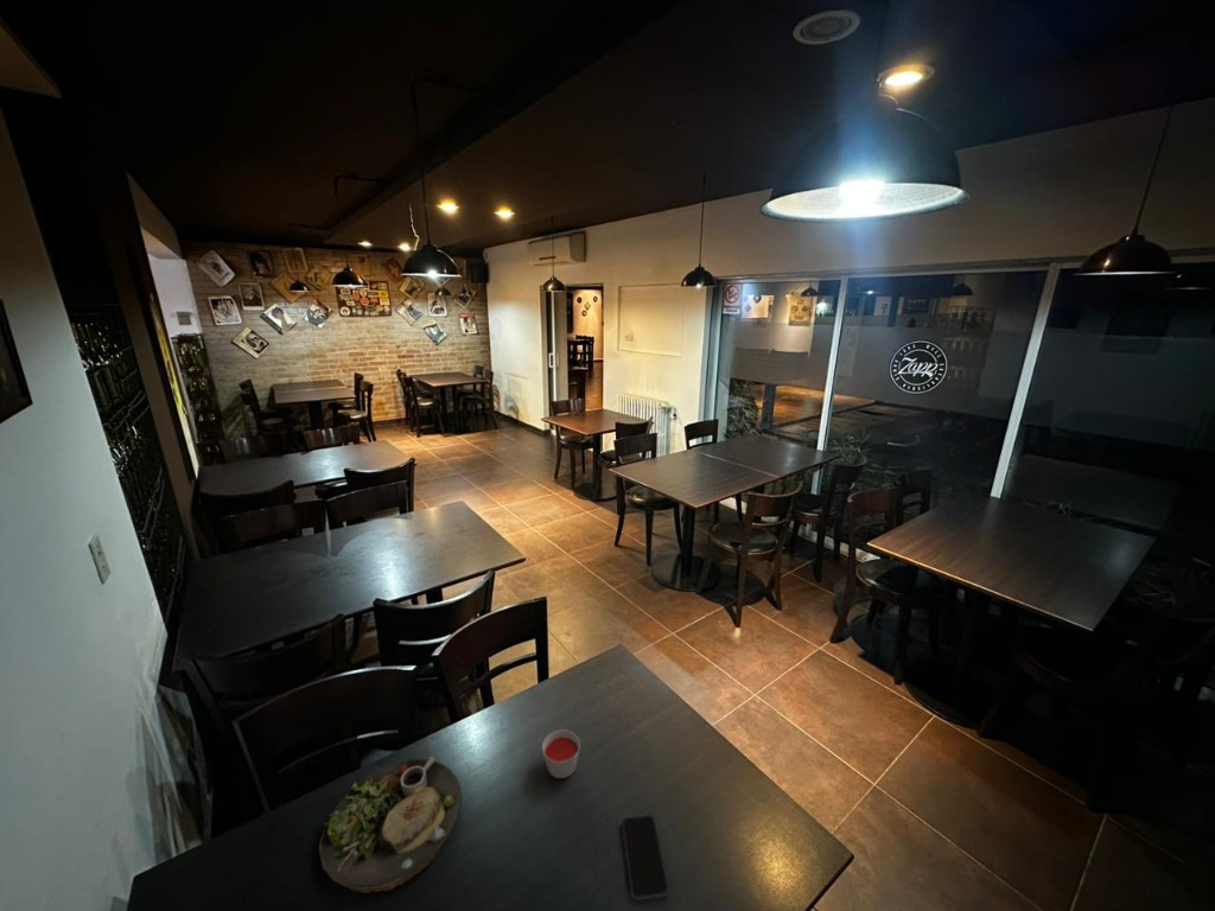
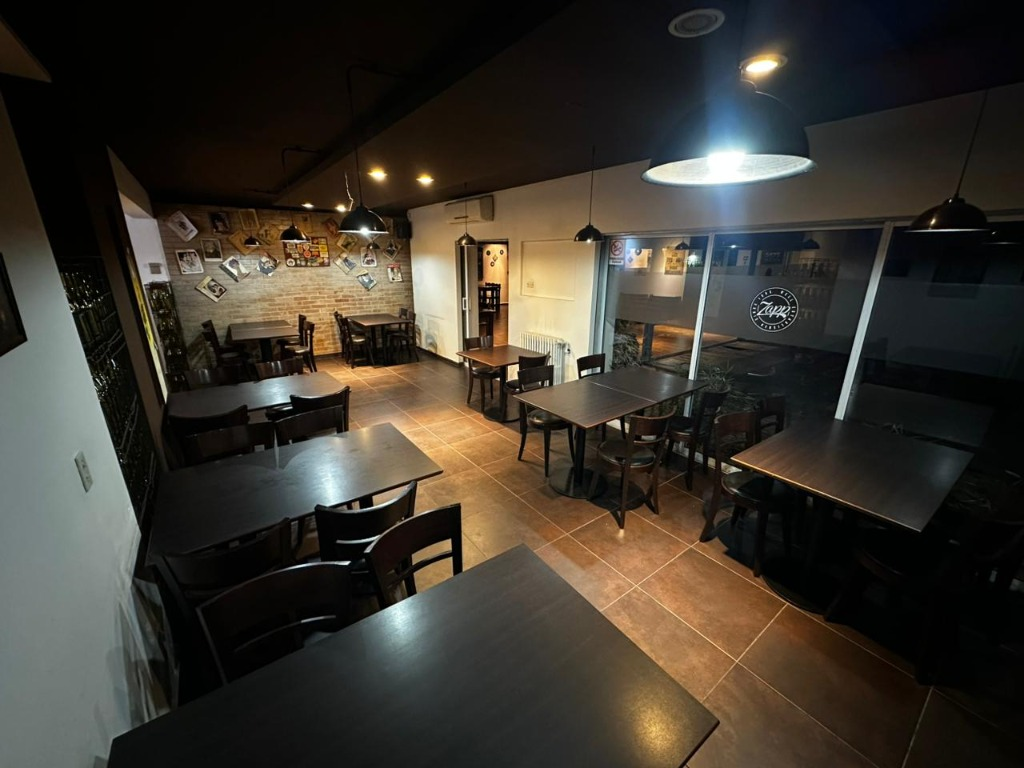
- candle (561, 756)
- dinner plate (393, 809)
- smartphone (643, 854)
